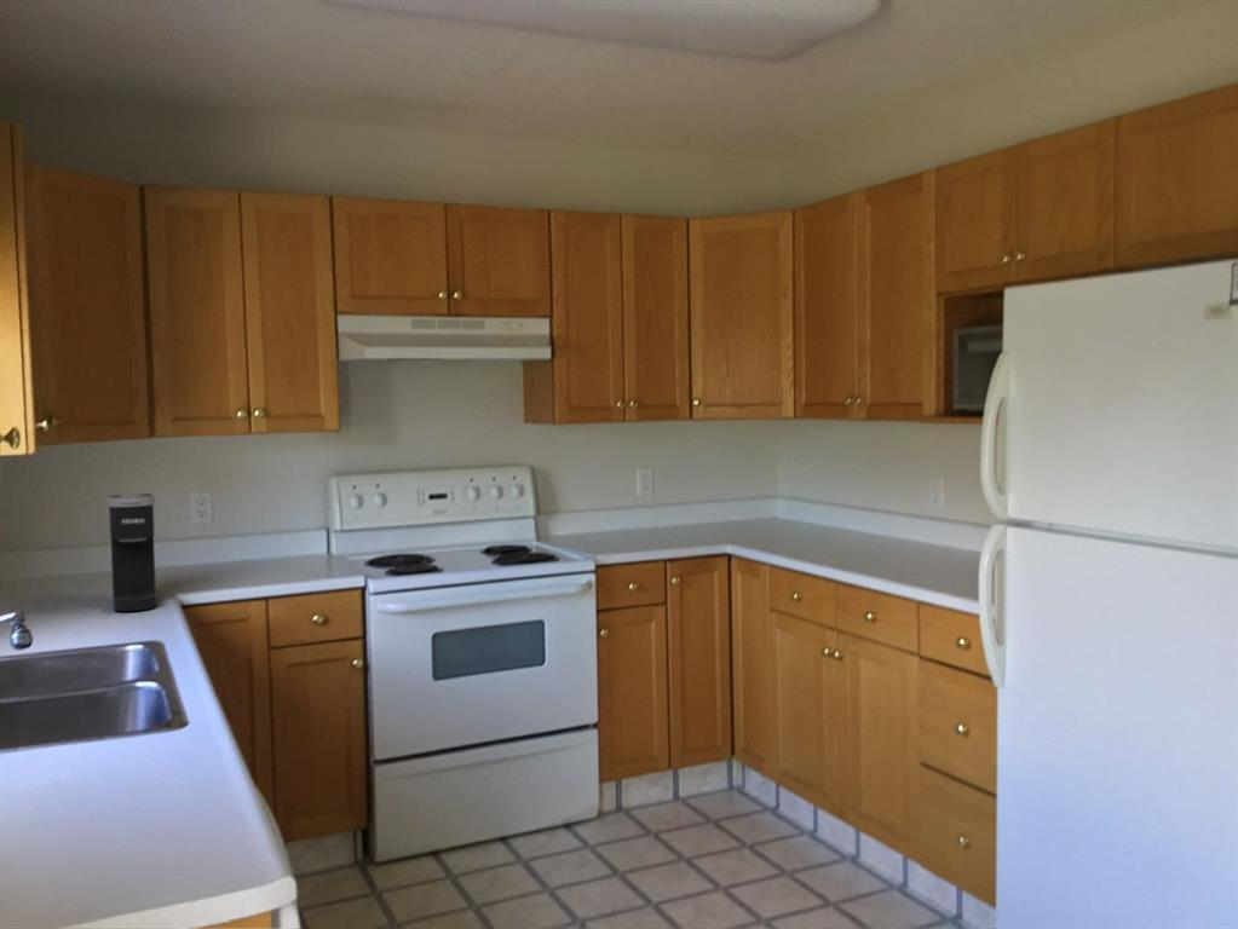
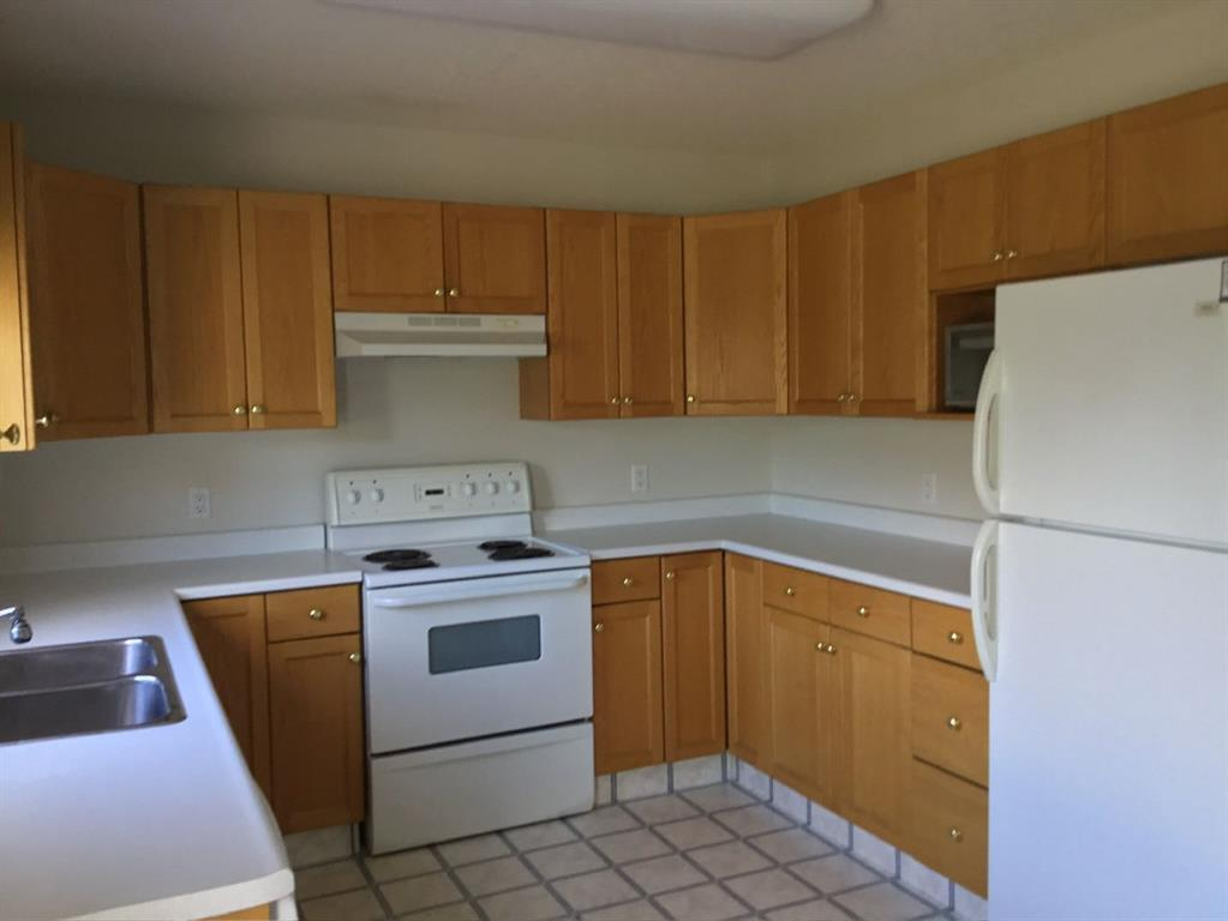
- coffee maker (132, 548)
